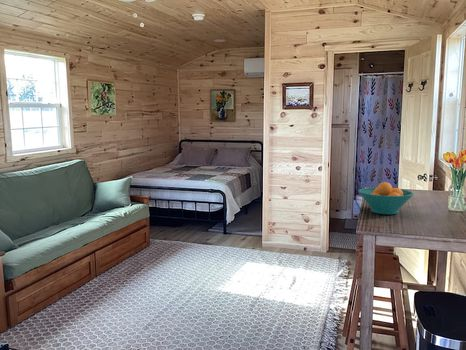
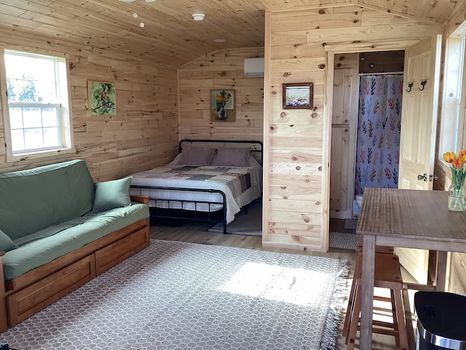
- fruit bowl (385, 197)
